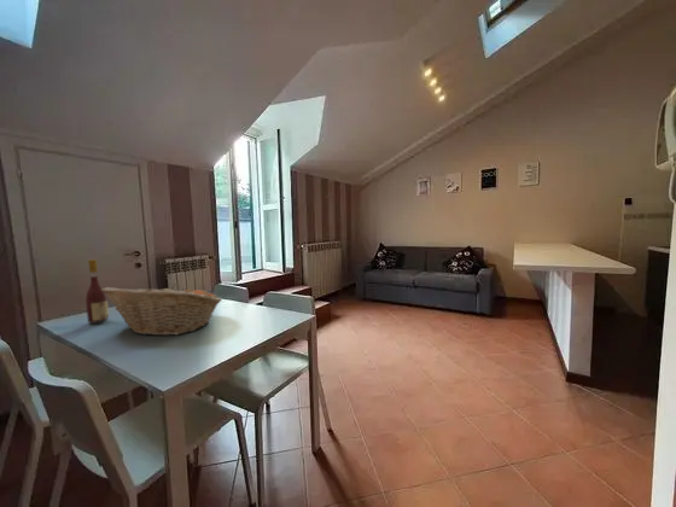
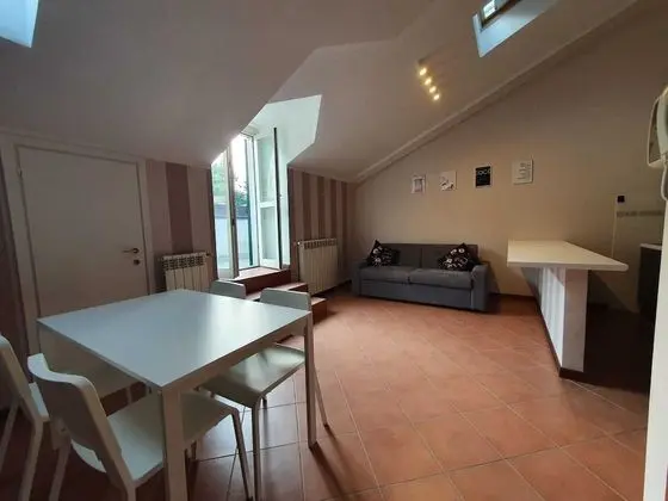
- fruit basket (165, 303)
- wine bottle (95, 291)
